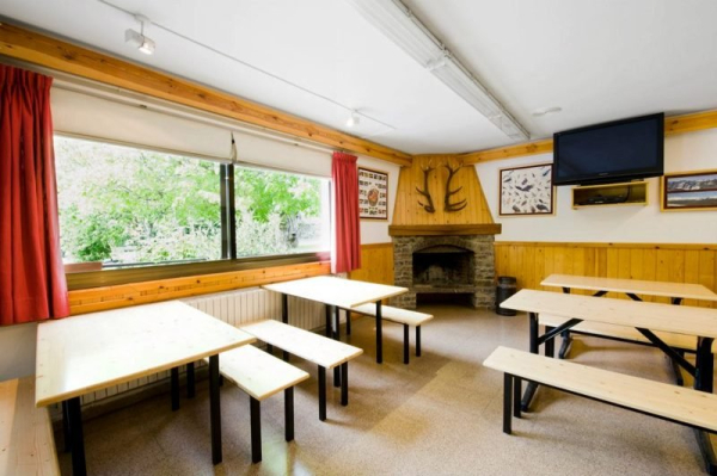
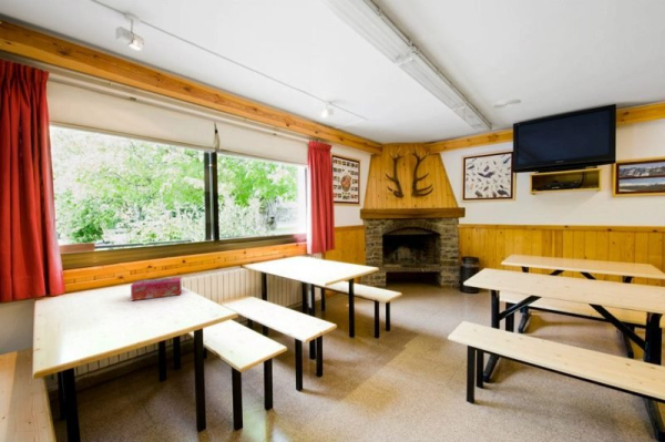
+ tissue box (157, 287)
